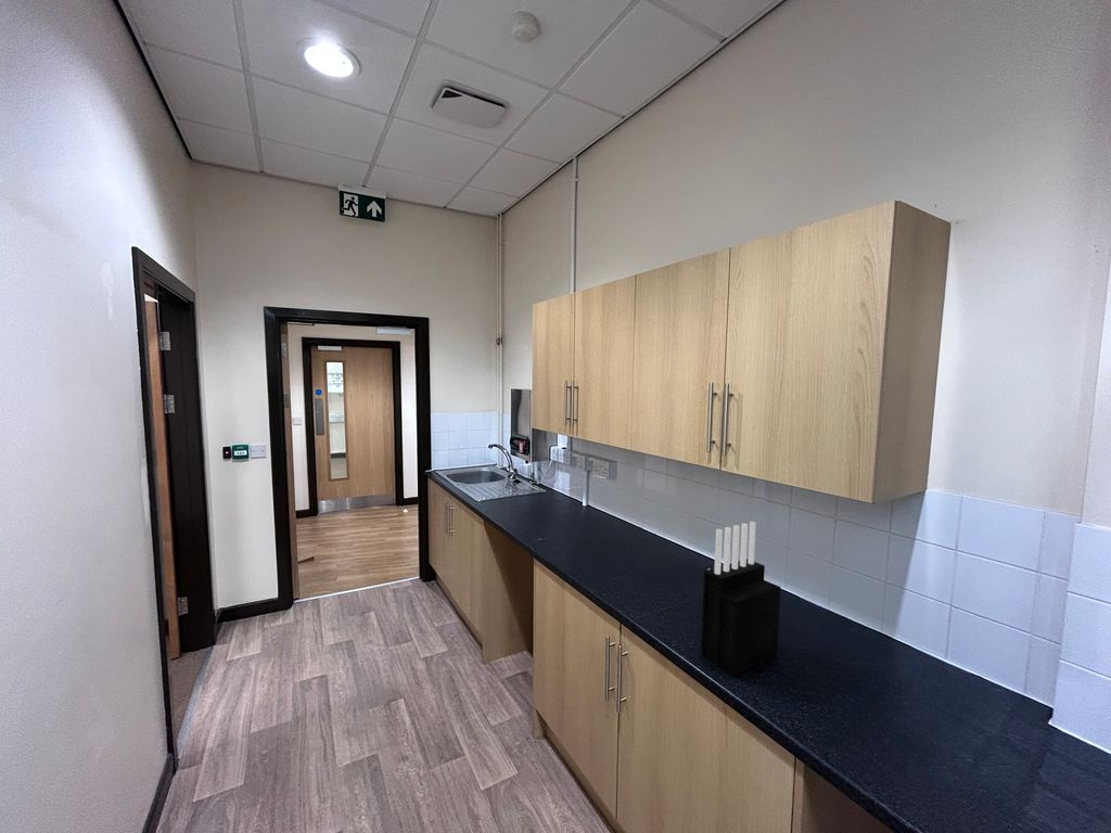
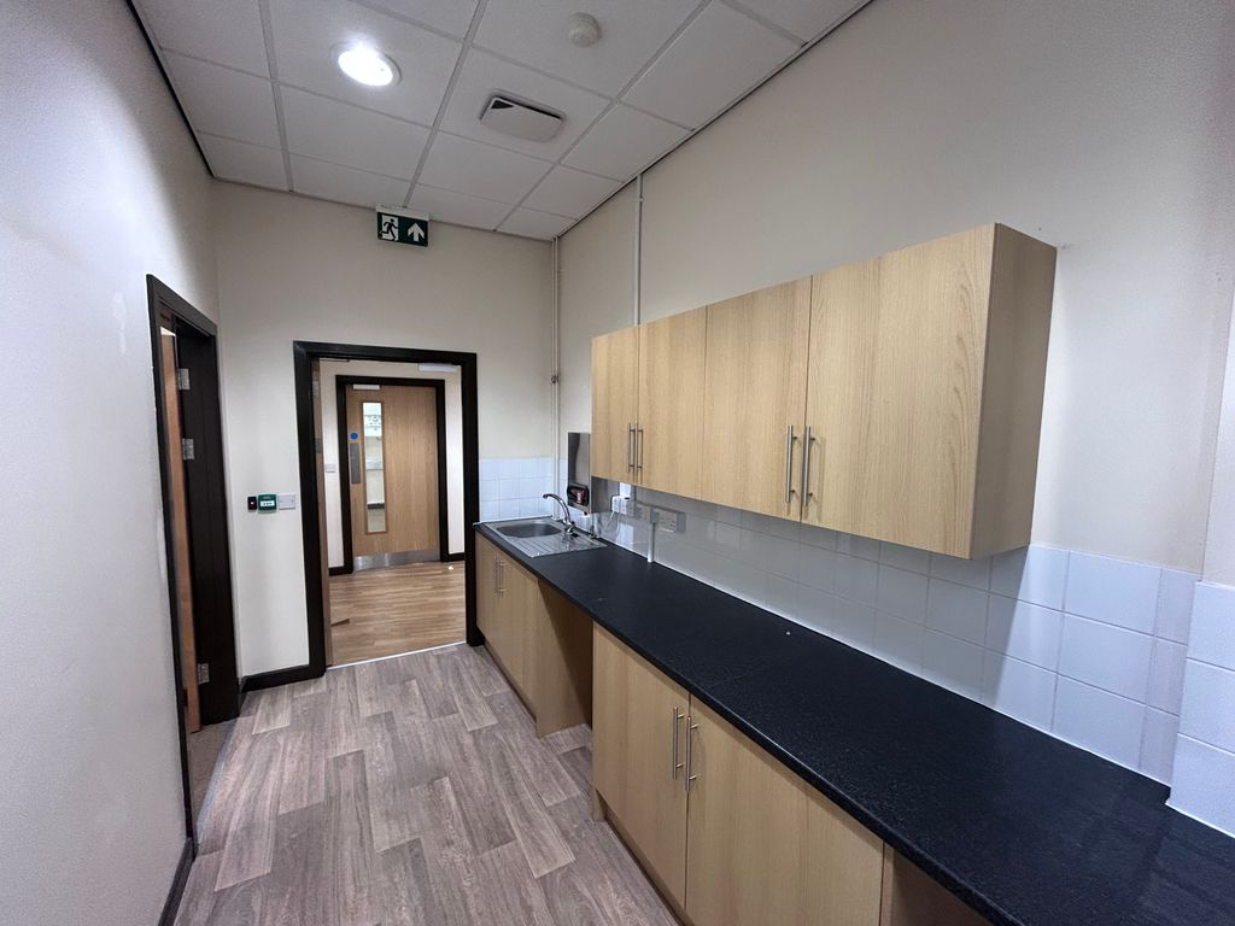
- knife block (745, 593)
